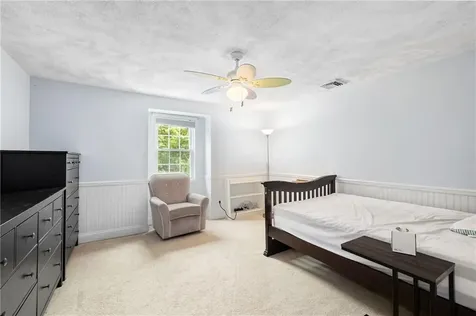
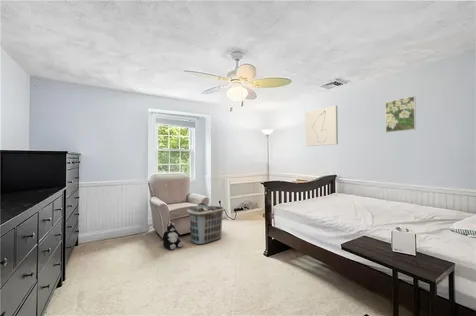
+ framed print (399, 115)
+ clothes hamper (206, 221)
+ wall art (320, 127)
+ plush toy (172, 234)
